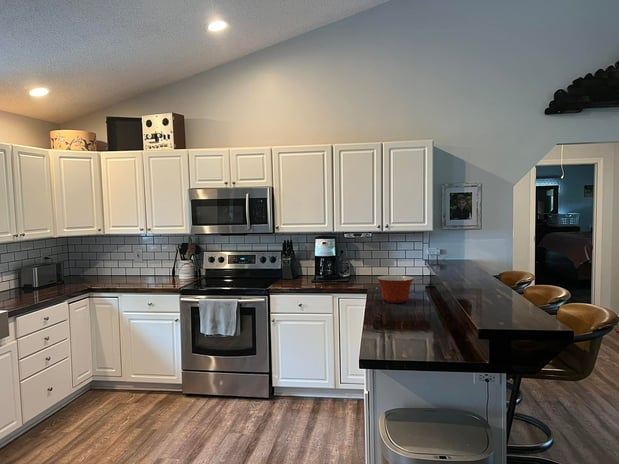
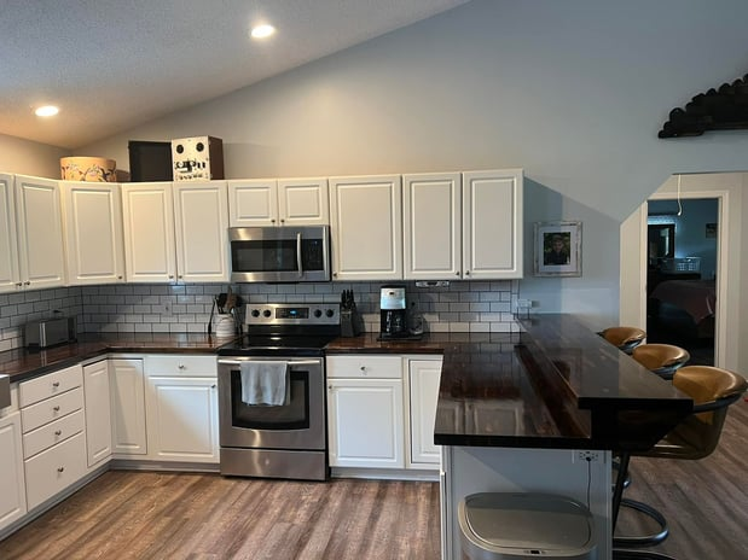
- mixing bowl (395, 289)
